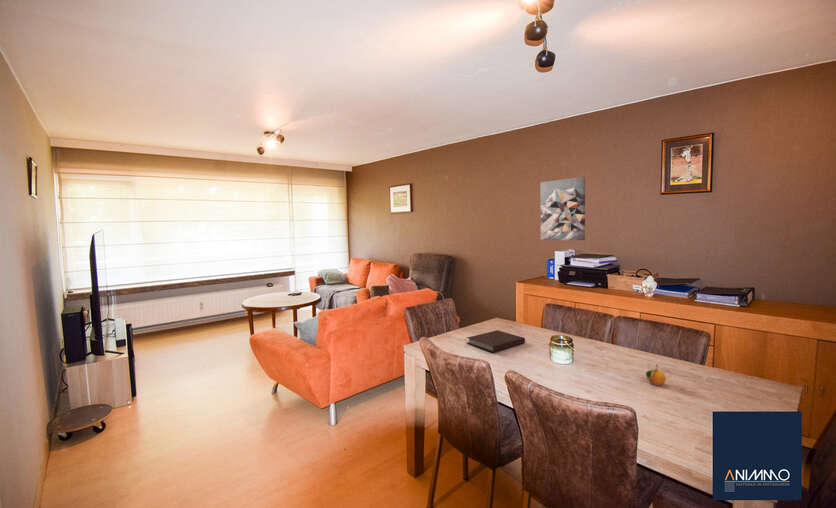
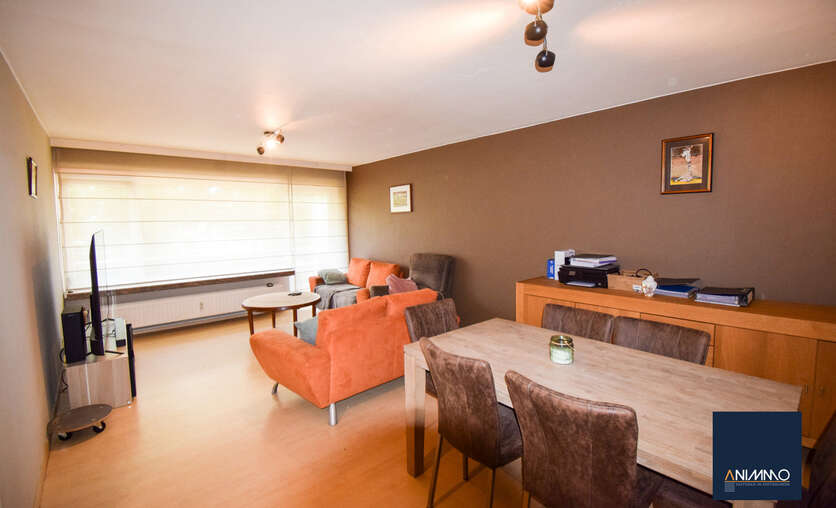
- notebook (495, 340)
- wall art (561, 210)
- fruit (653, 375)
